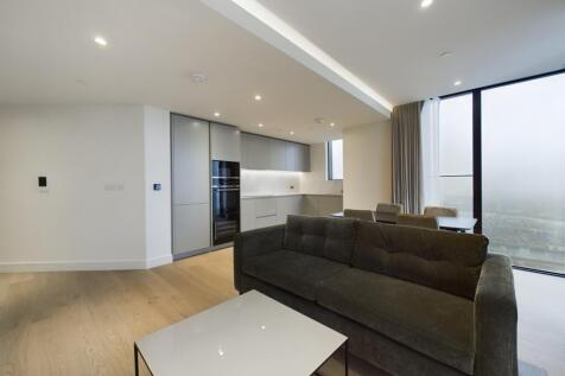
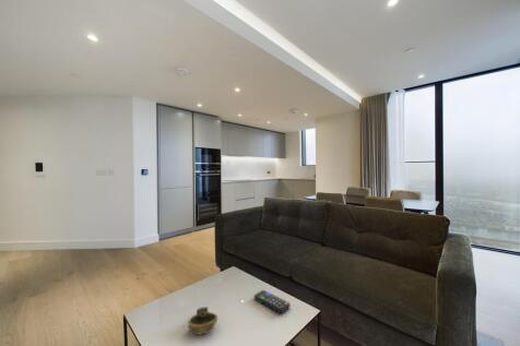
+ decorative bowl (202, 317)
+ remote control (271, 300)
